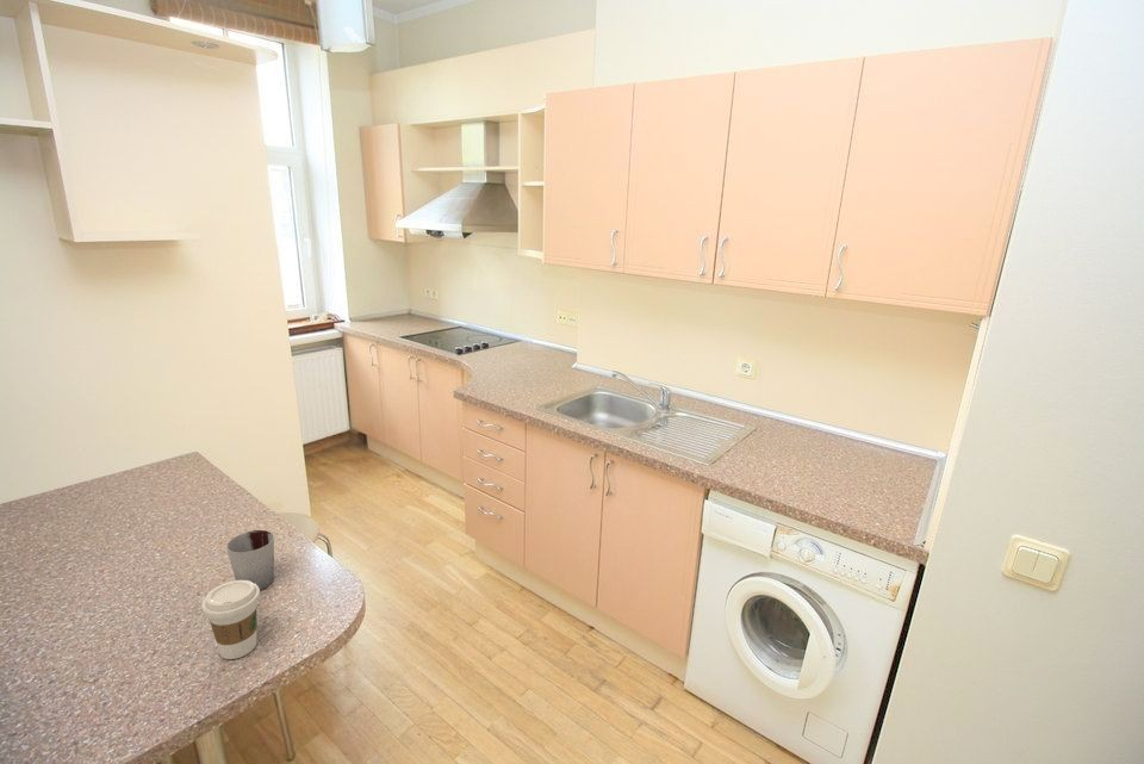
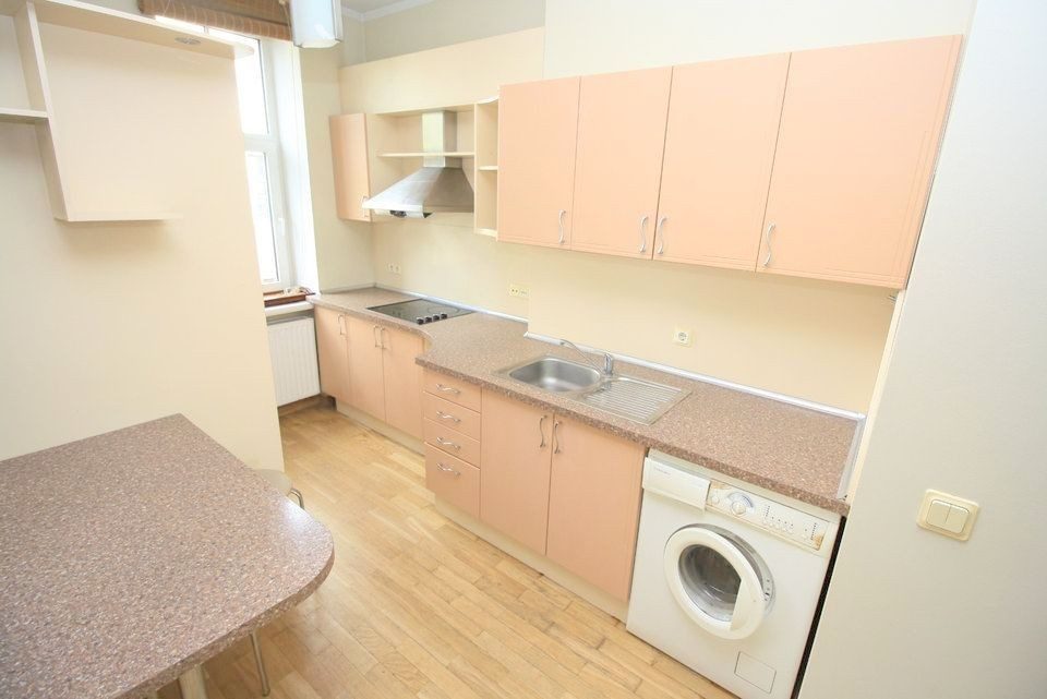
- cup (251, 558)
- coffee cup (234, 620)
